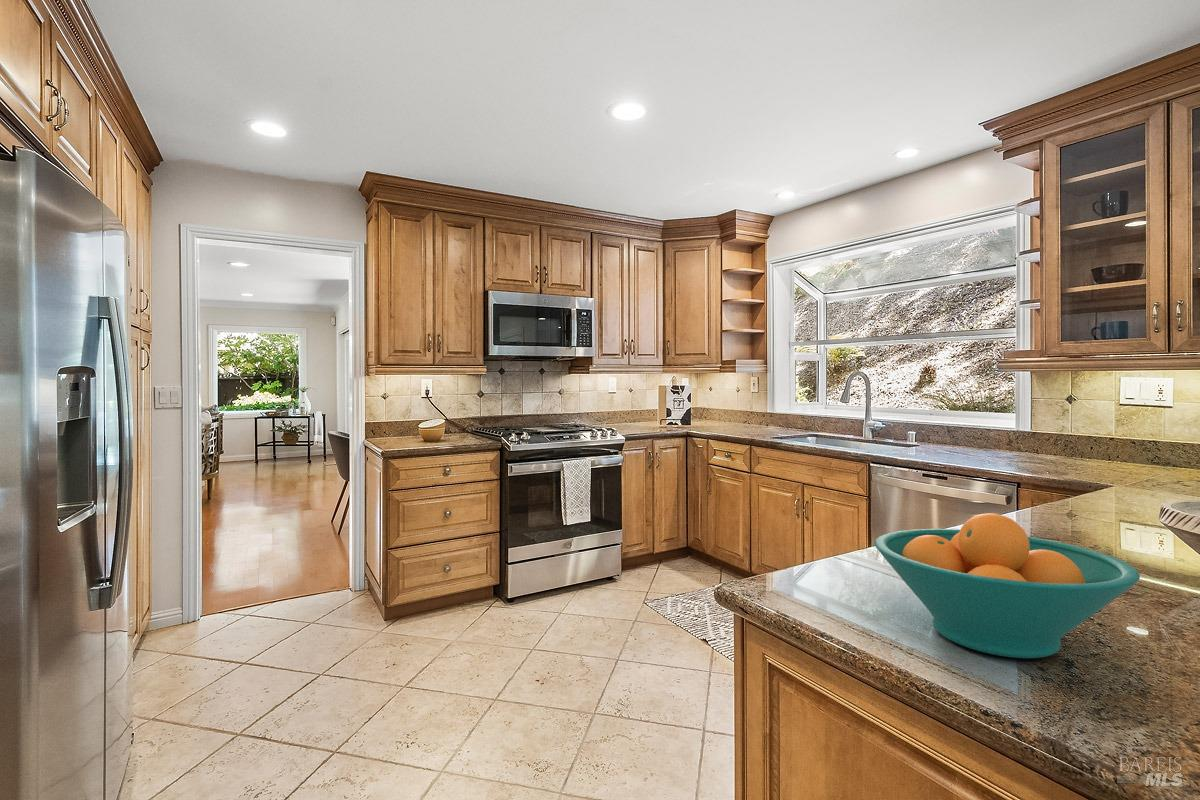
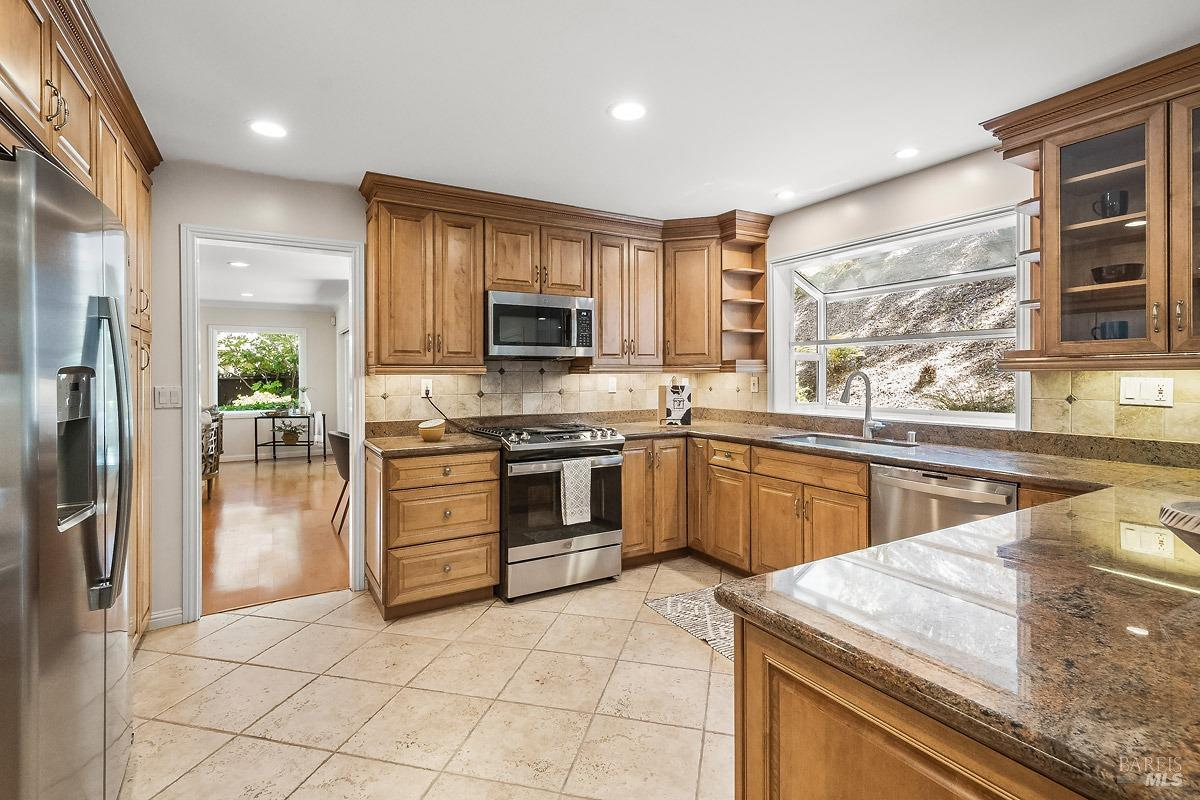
- fruit bowl (993, 575)
